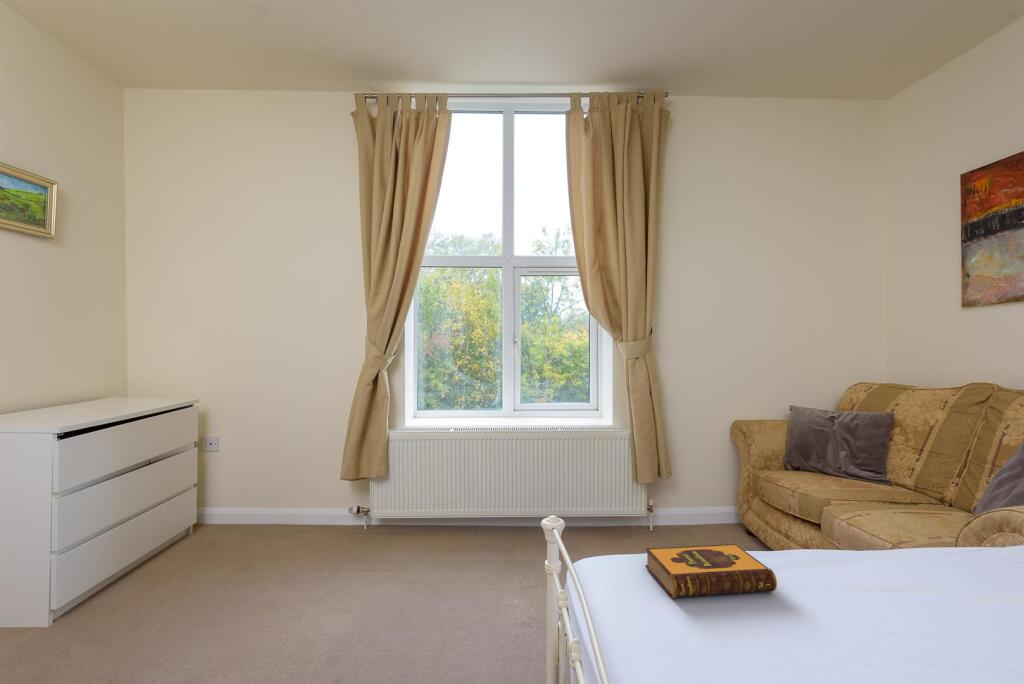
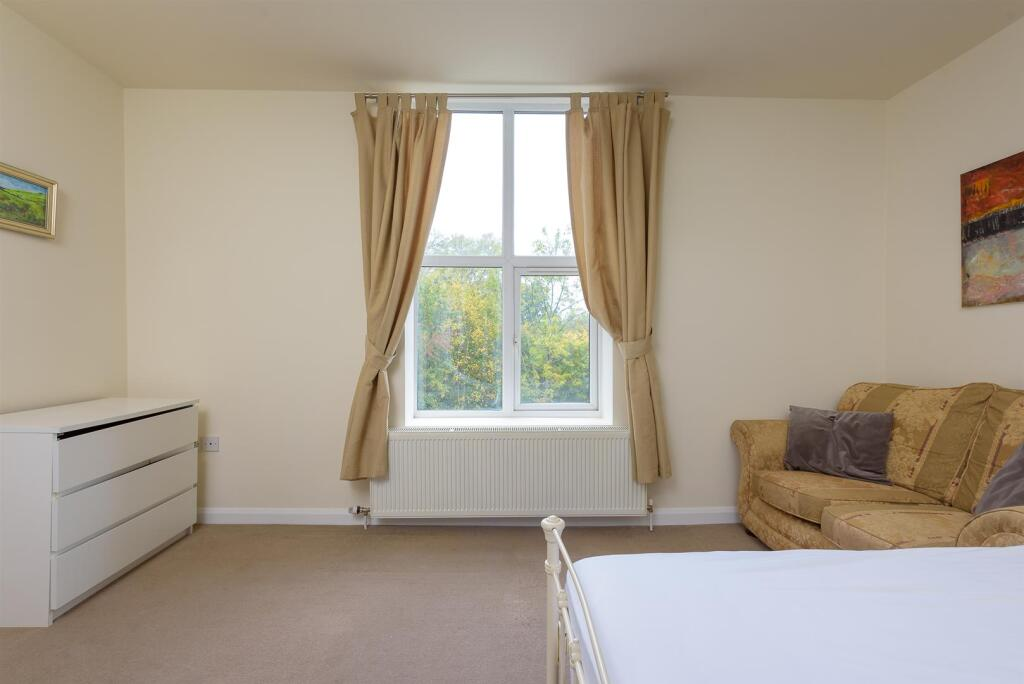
- hardback book (707, 570)
